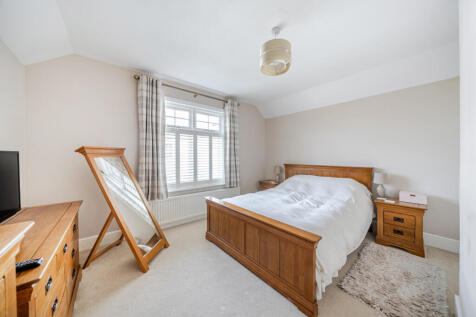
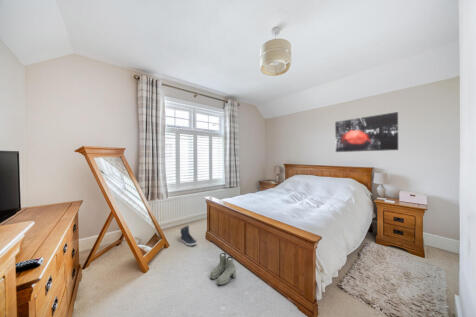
+ wall art (363, 134)
+ sneaker (188, 234)
+ boots (223, 267)
